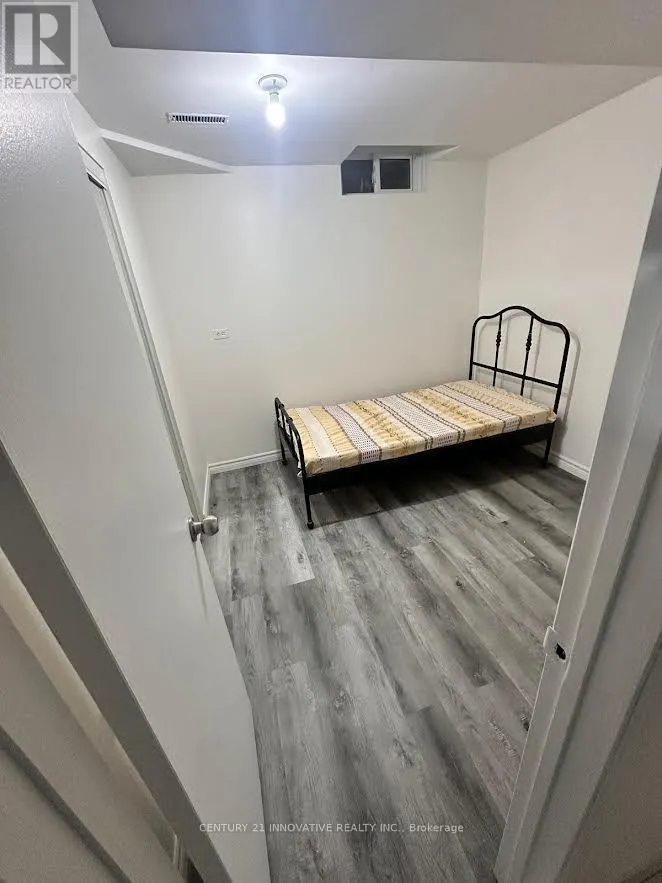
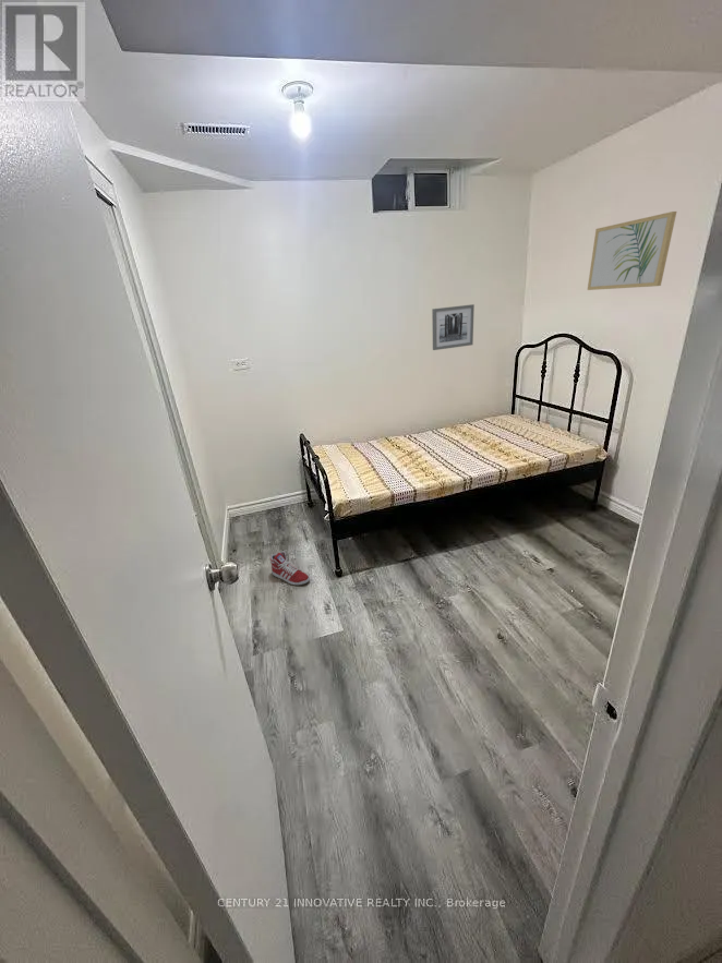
+ wall art (626, 255)
+ wall art (453, 327)
+ sneaker (288, 567)
